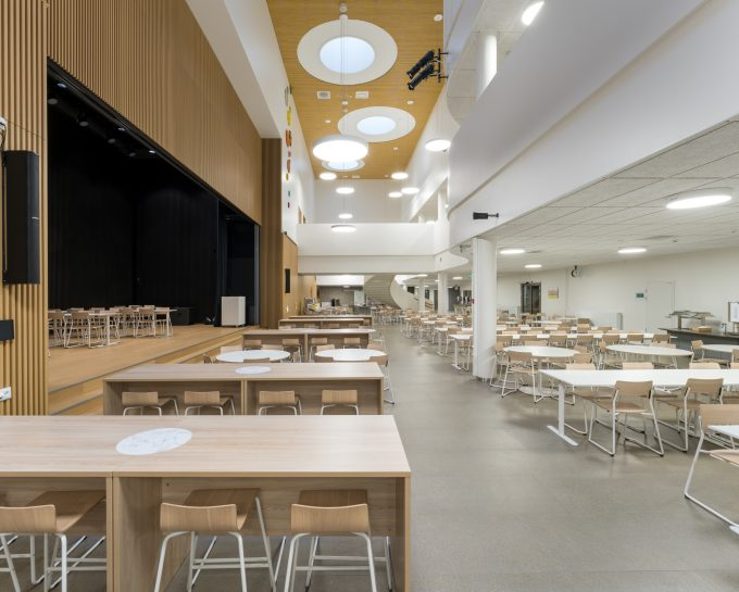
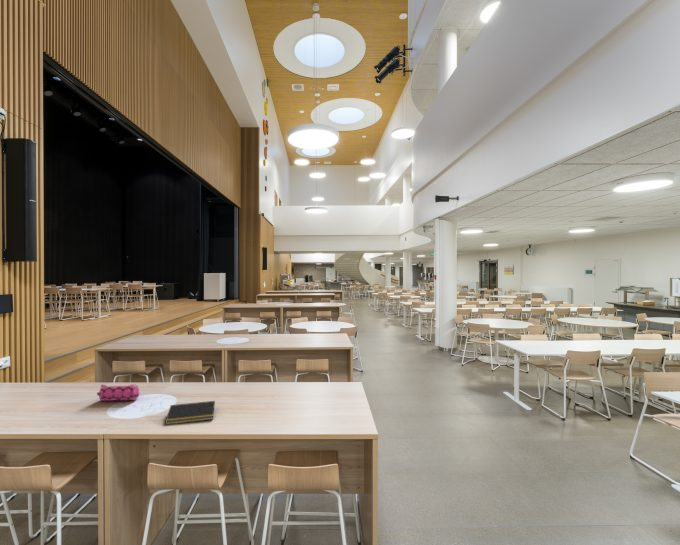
+ notepad (191, 412)
+ pencil case (119, 391)
